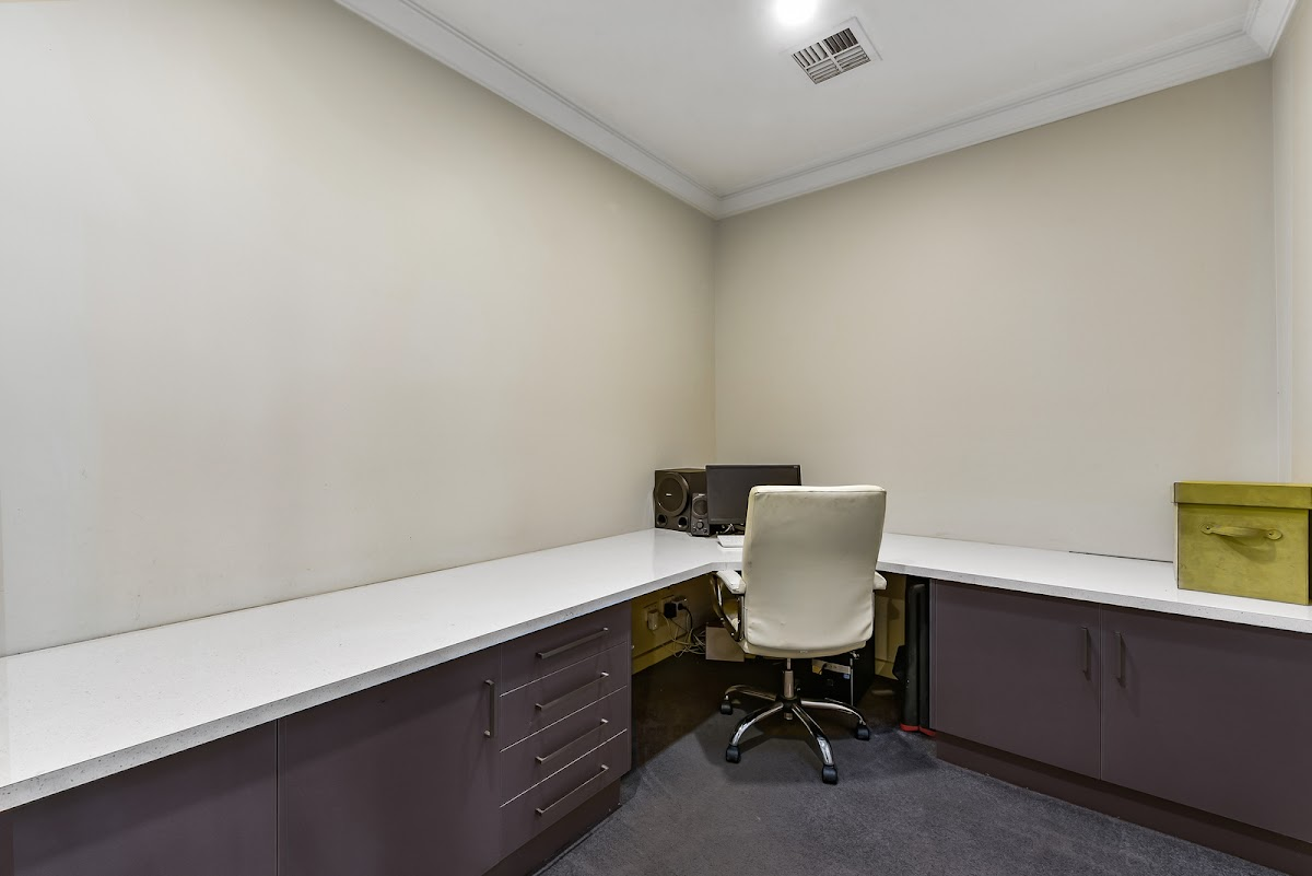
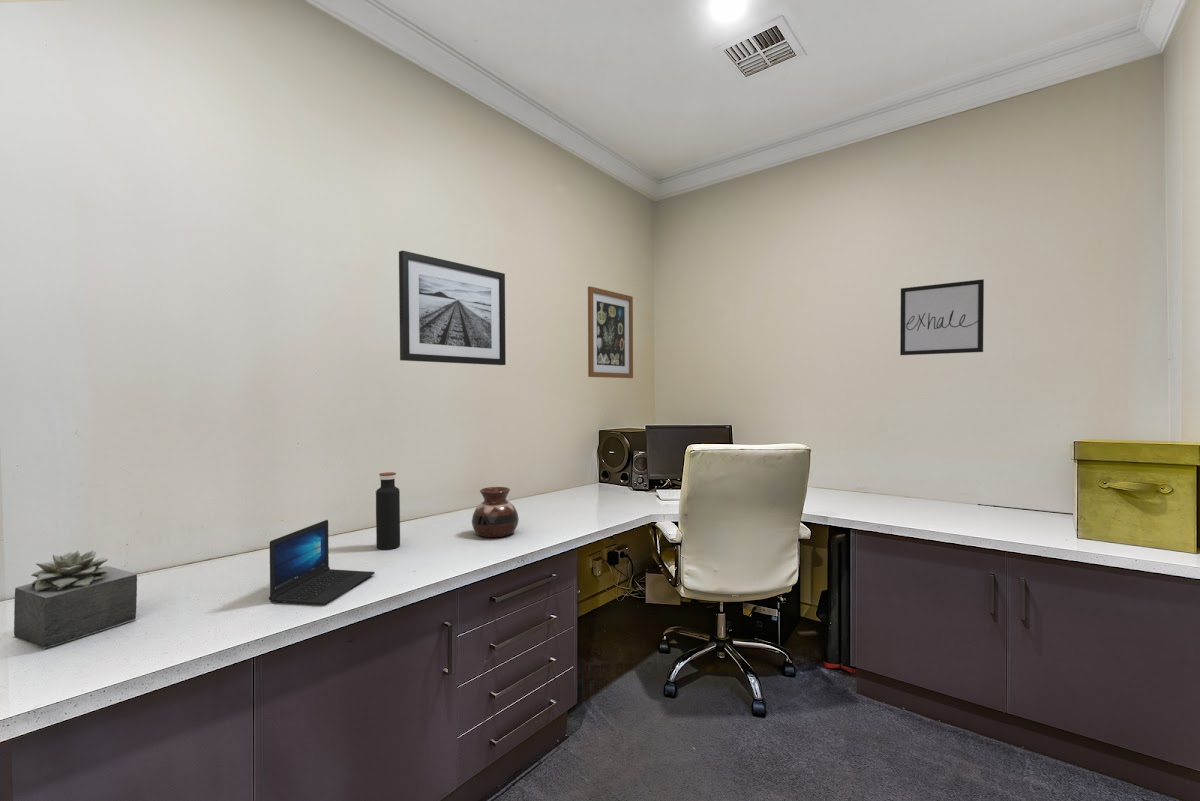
+ vase (495, 511)
+ succulent plant (76, 590)
+ wall art (456, 313)
+ water bottle (388, 510)
+ laptop (325, 559)
+ wall art (940, 319)
+ wall art (611, 334)
